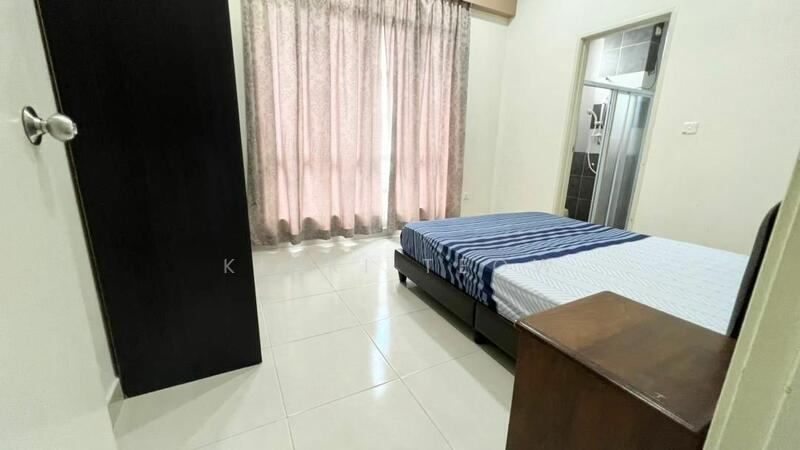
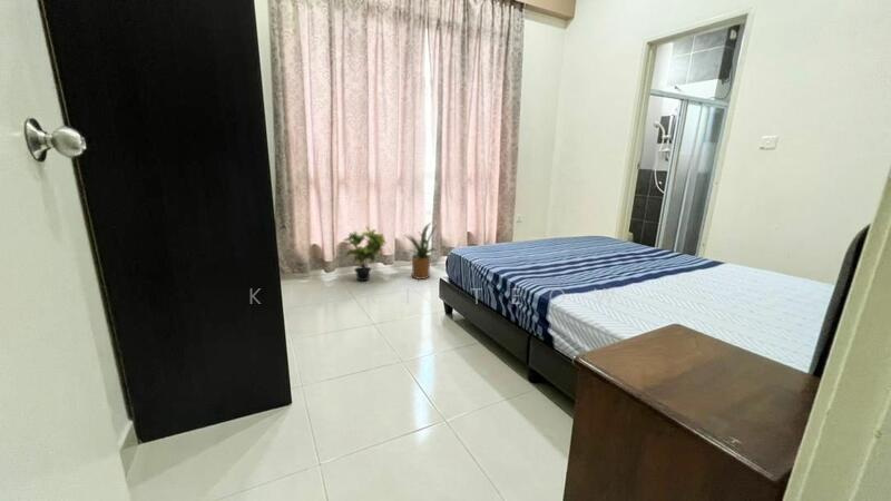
+ house plant (419, 249)
+ potted plant (365, 253)
